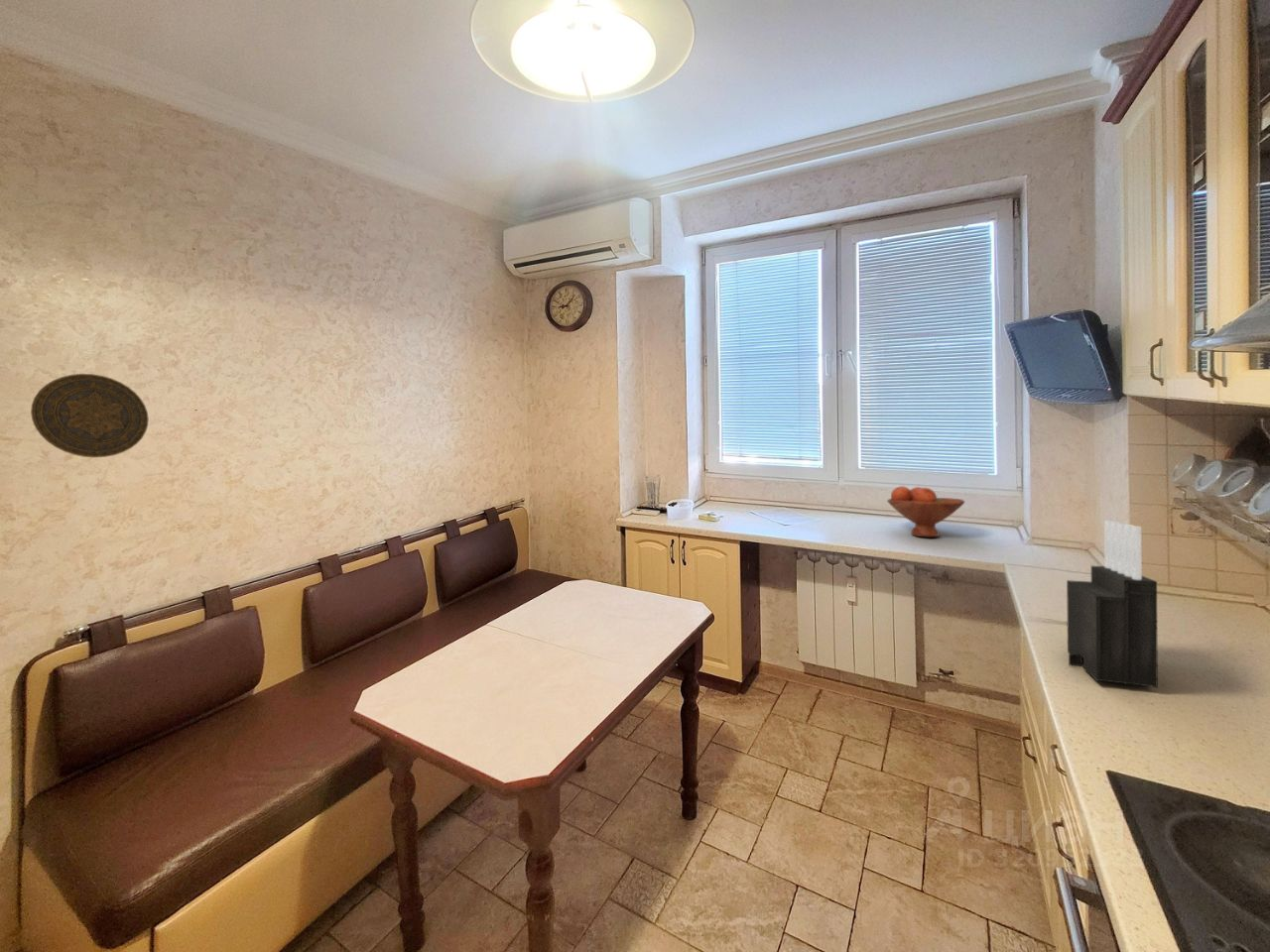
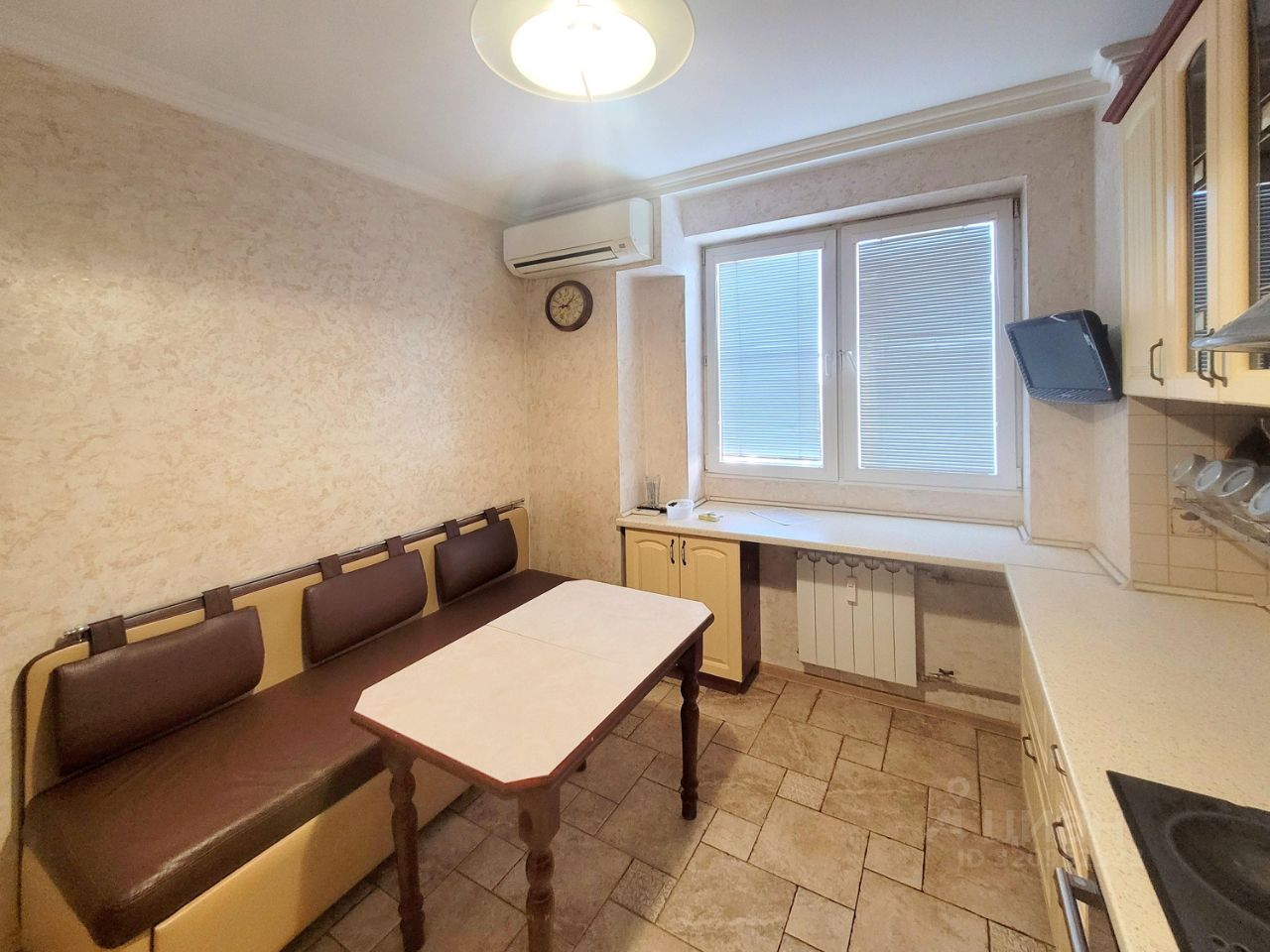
- knife block (1101, 596)
- fruit bowl (925, 511)
- decorative plate (94, 416)
